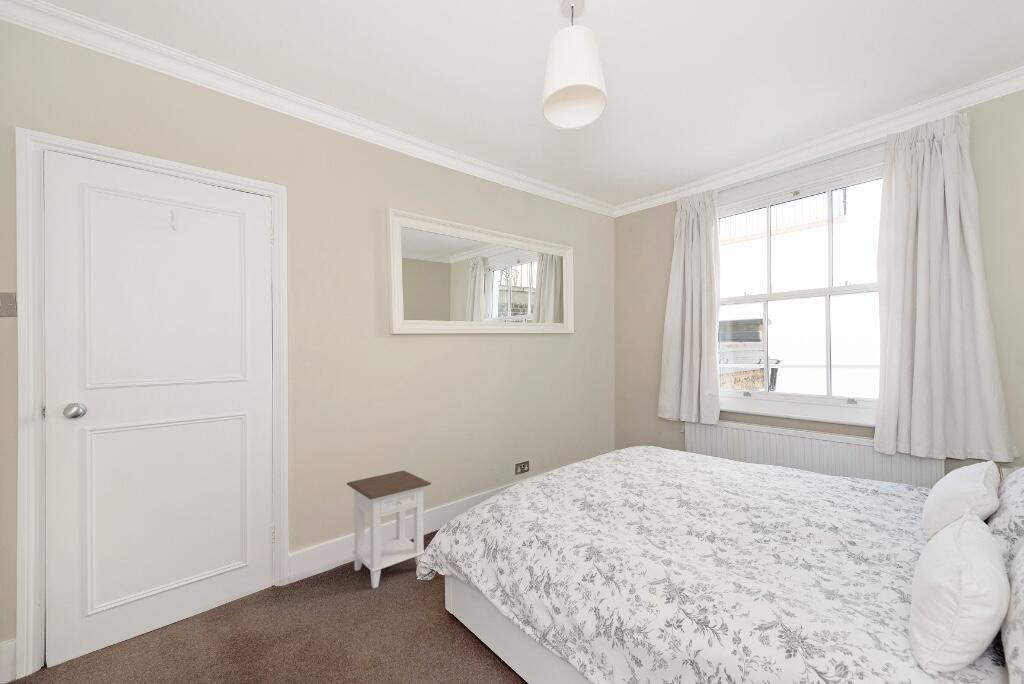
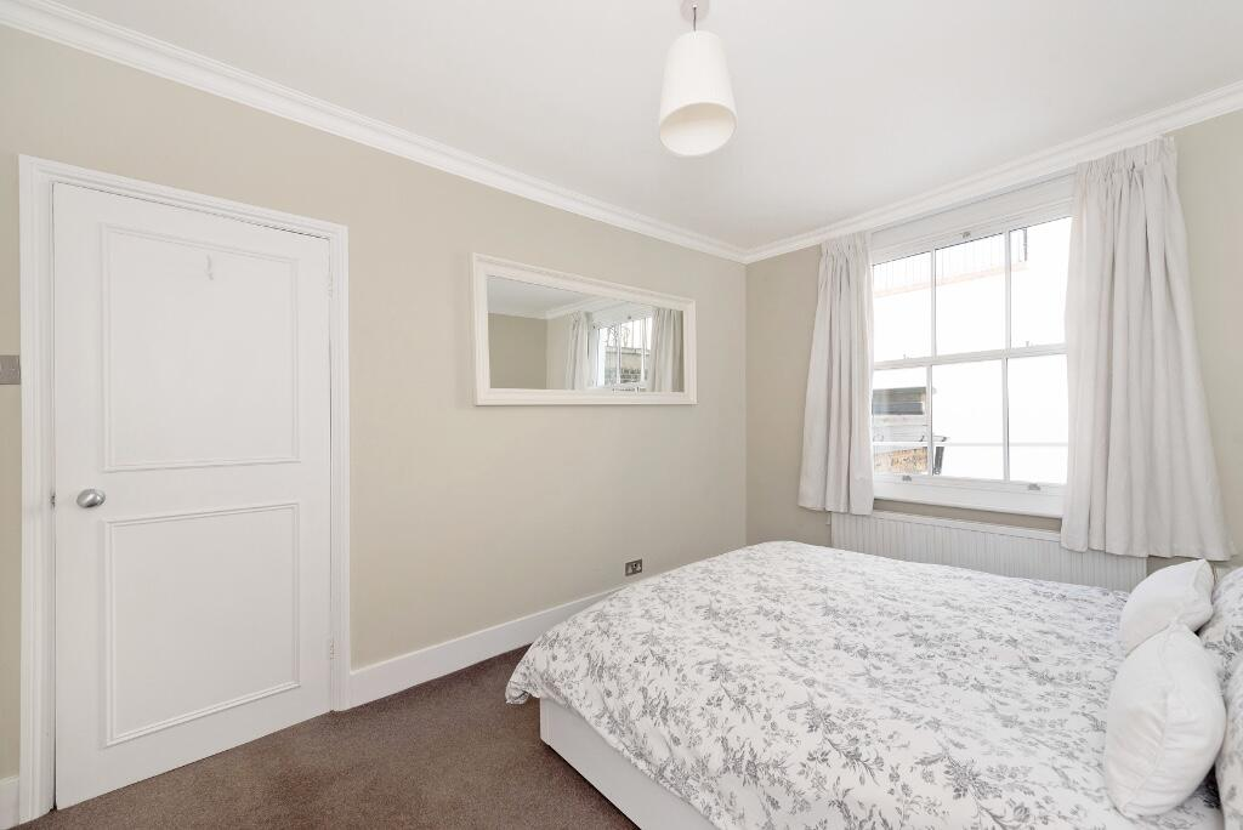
- nightstand (396, 525)
